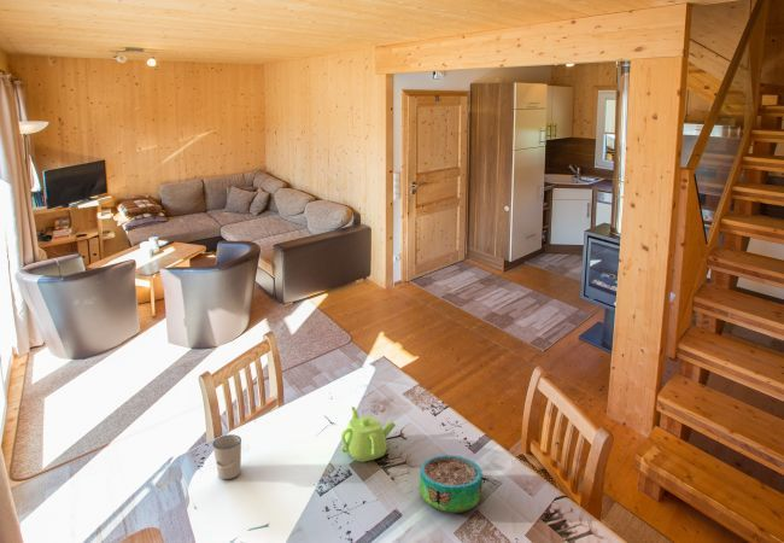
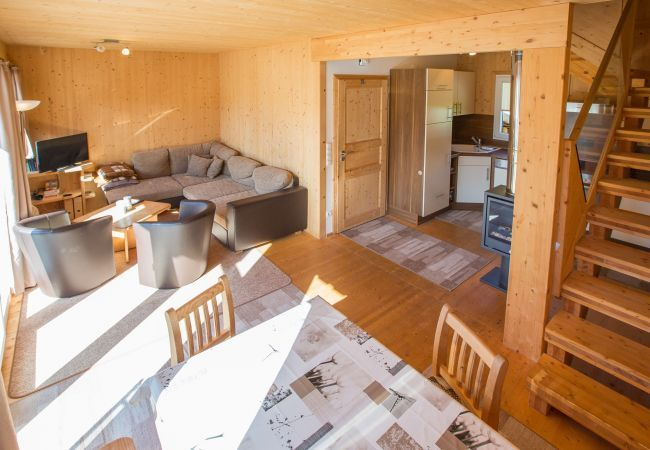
- decorative bowl (450, 483)
- teapot (365, 434)
- cup (227, 459)
